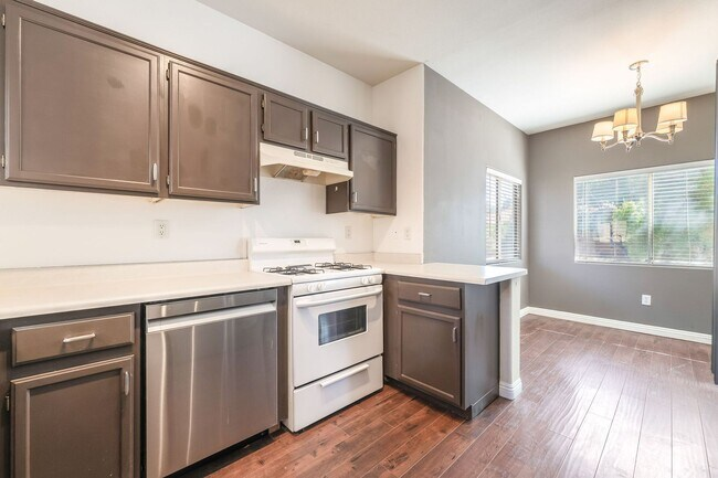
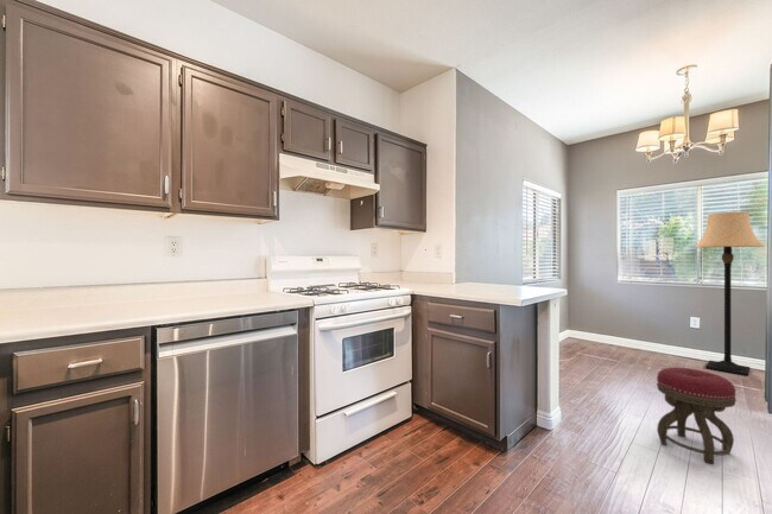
+ lamp (727, 291)
+ stool (694, 411)
